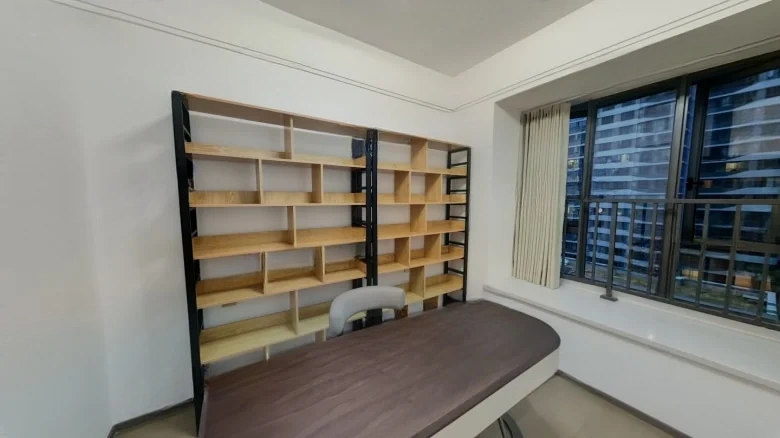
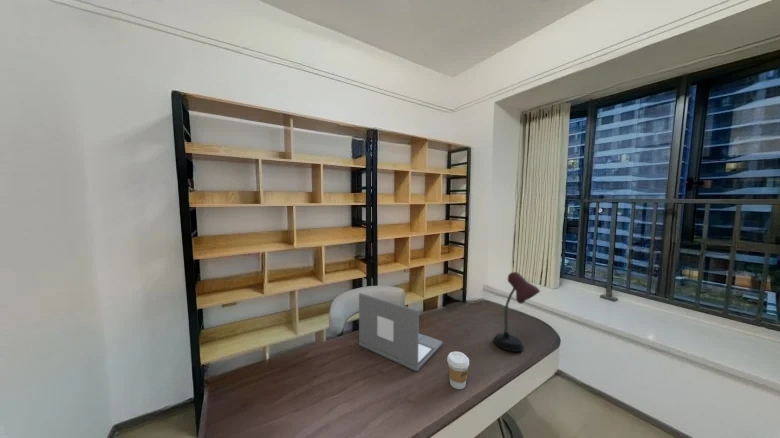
+ coffee cup (457, 370)
+ laptop (400, 320)
+ desk lamp (507, 311)
